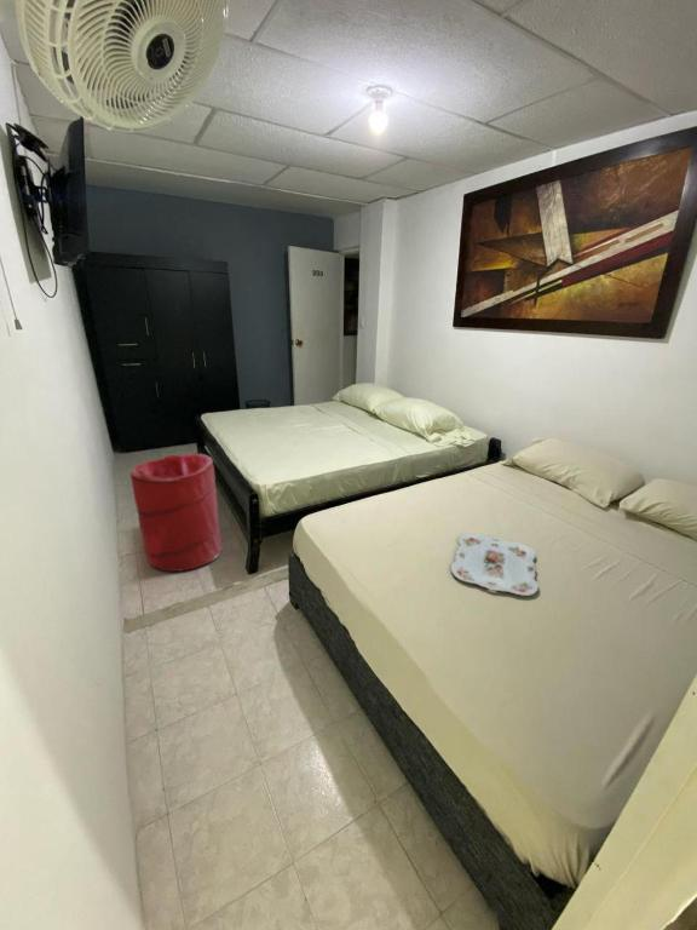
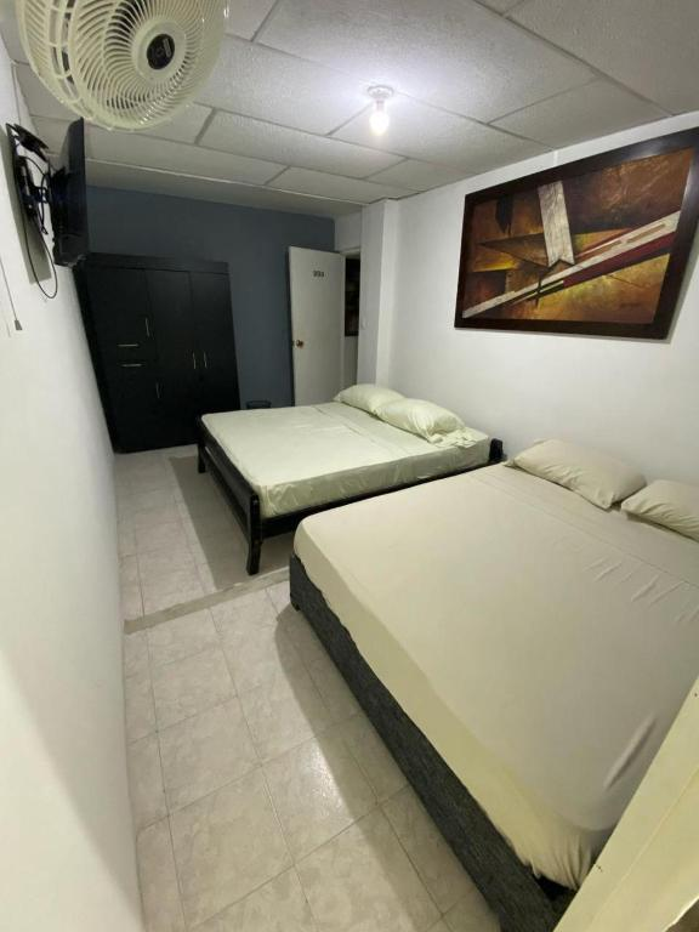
- serving tray (494, 561)
- laundry hamper (179, 507)
